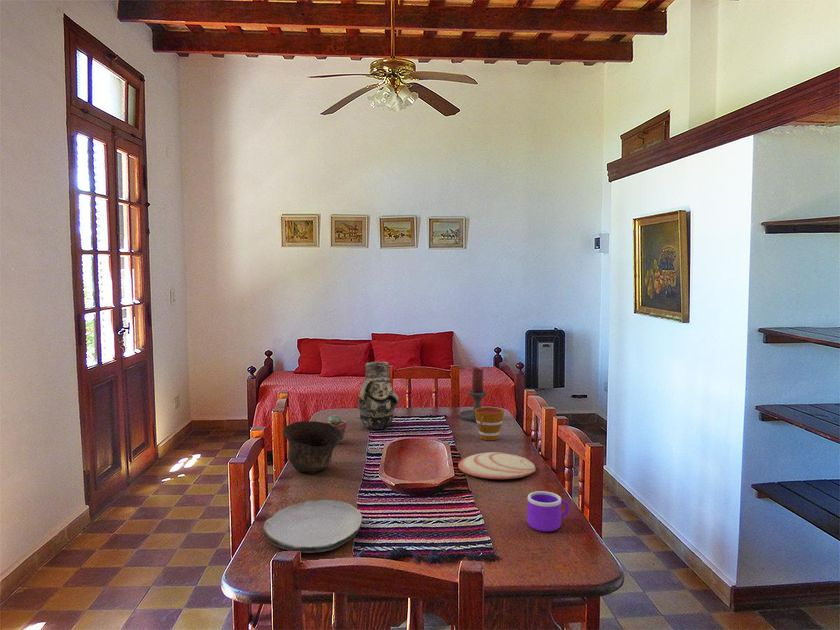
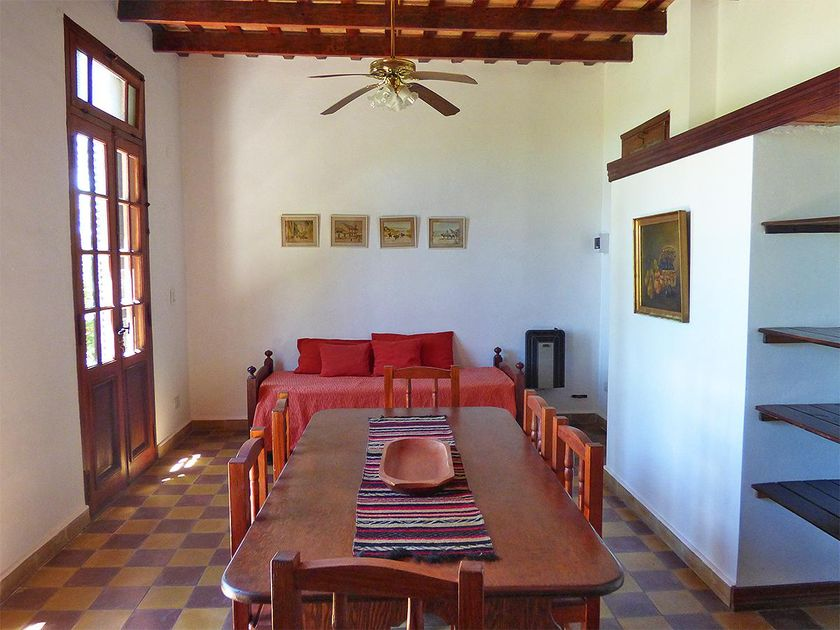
- mug (548, 511)
- cup (488, 424)
- plate (496, 462)
- ceramic vessel (375, 395)
- bowl (314, 448)
- candle holder (477, 393)
- potted succulent (336, 427)
- plate (313, 526)
